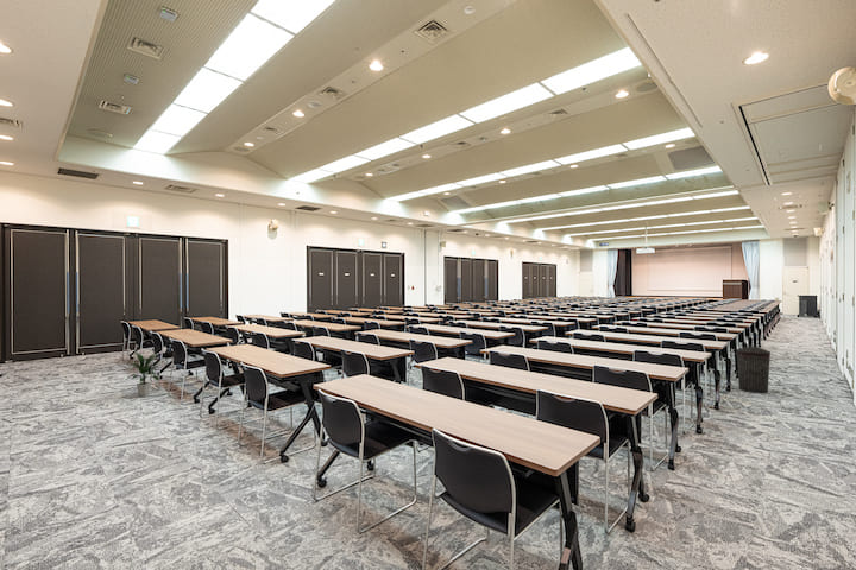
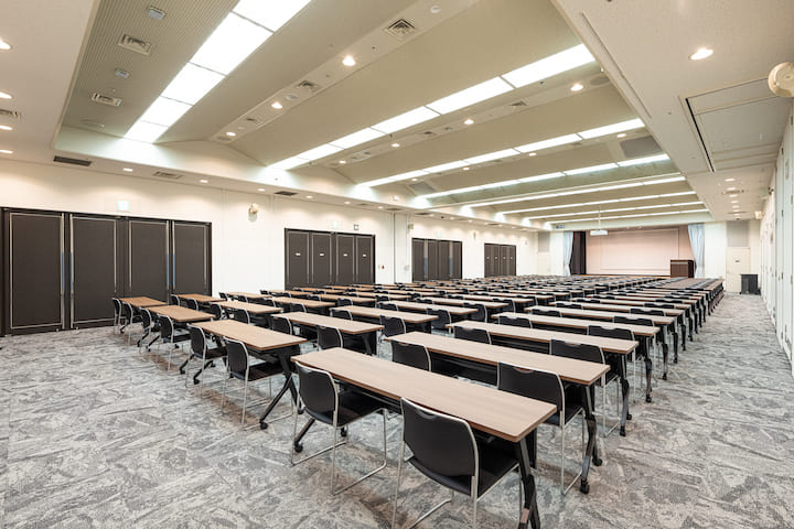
- indoor plant (145, 372)
- trash can (753, 367)
